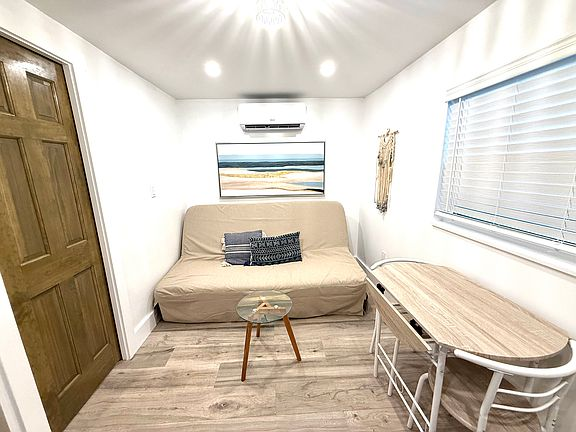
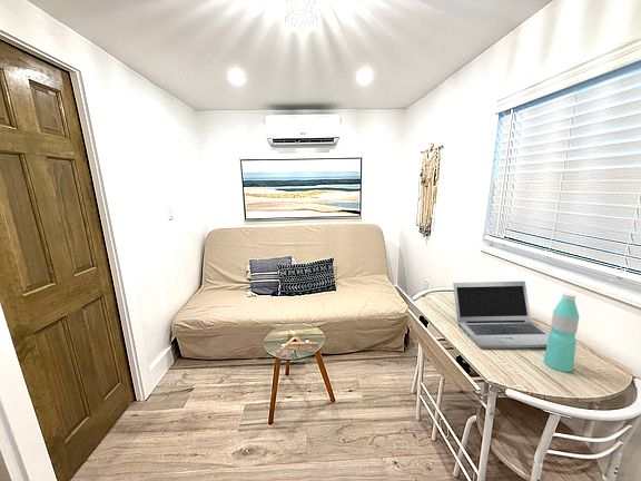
+ water bottle (563, 330)
+ laptop (504, 312)
